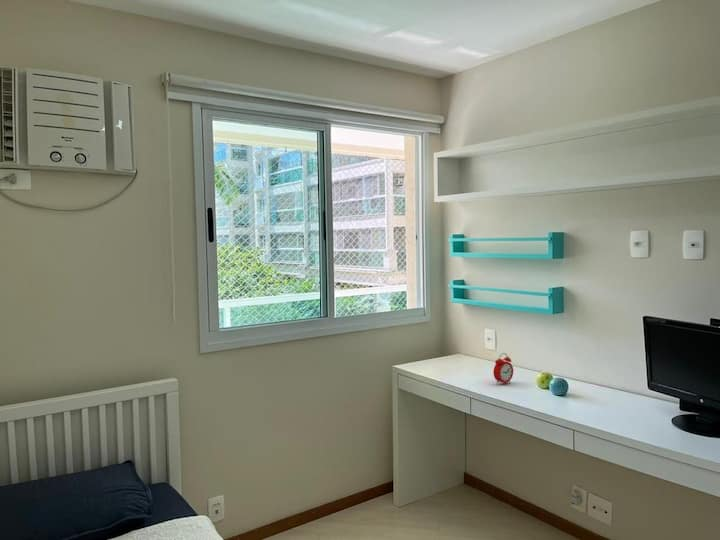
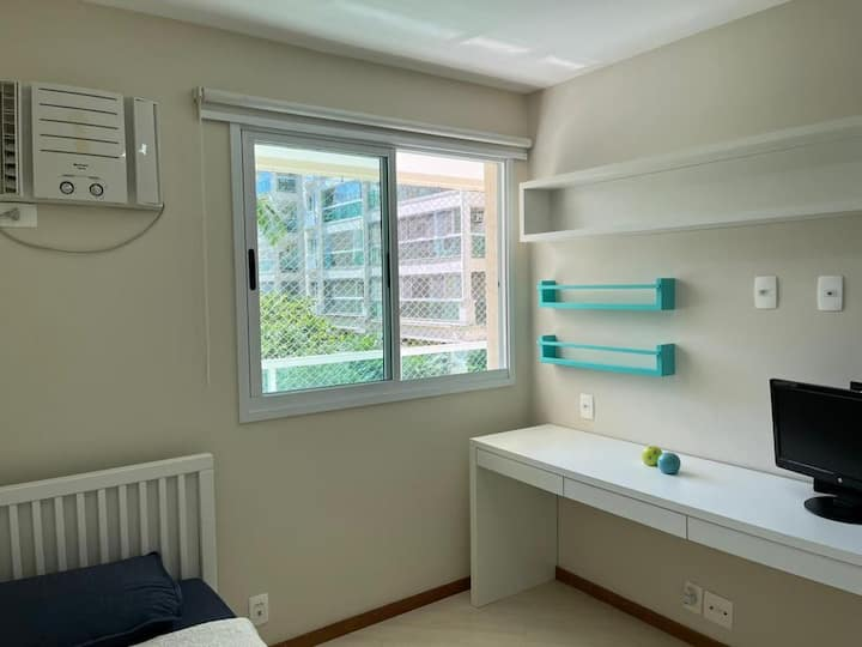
- alarm clock (503, 368)
